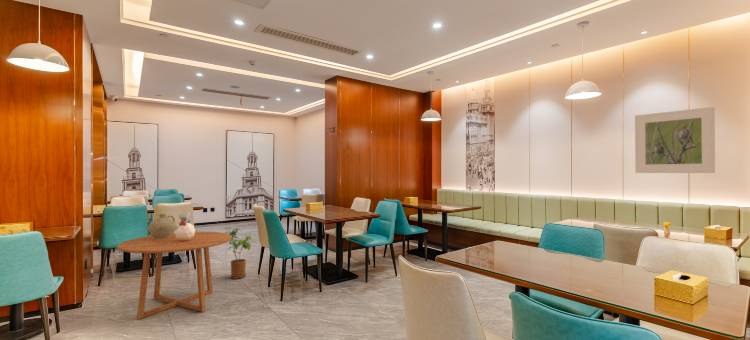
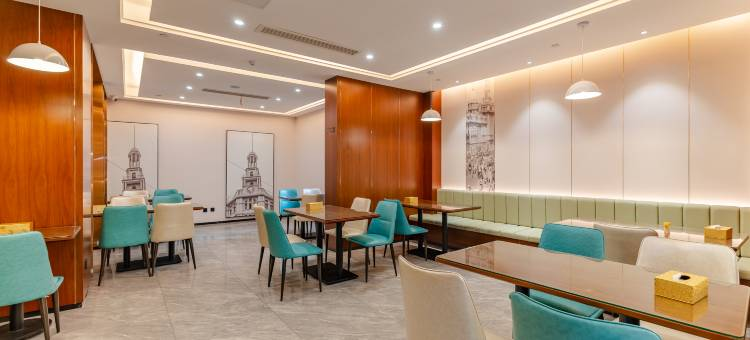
- house plant (239, 252)
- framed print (672, 142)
- potted flower (184, 225)
- dining table (160, 272)
- ceramic jug (162, 225)
